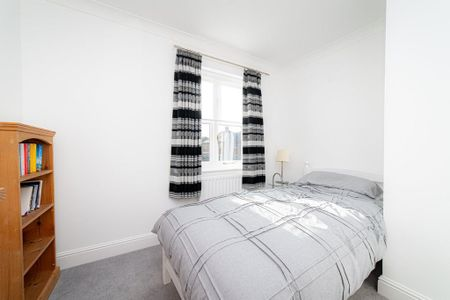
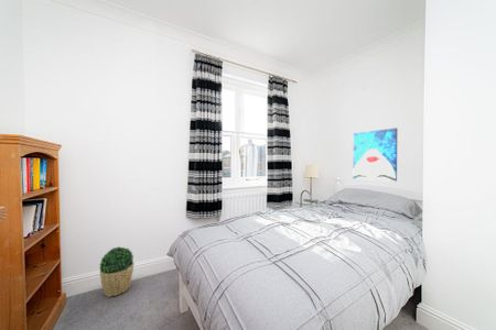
+ potted plant (117, 268)
+ wall art (373, 155)
